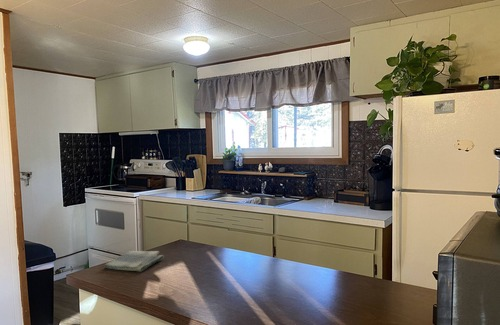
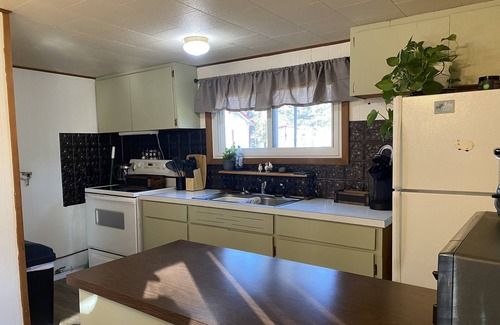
- dish towel (135, 259)
